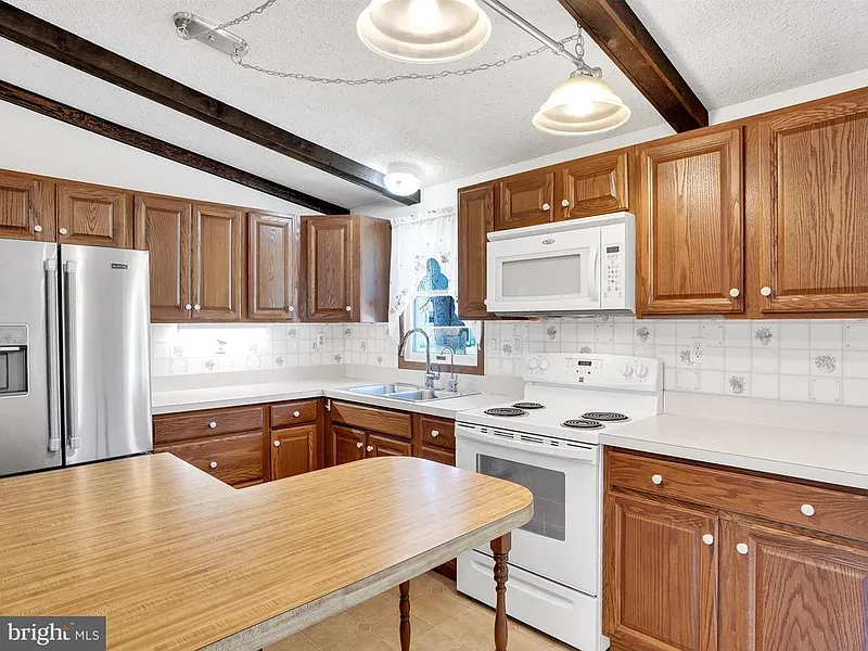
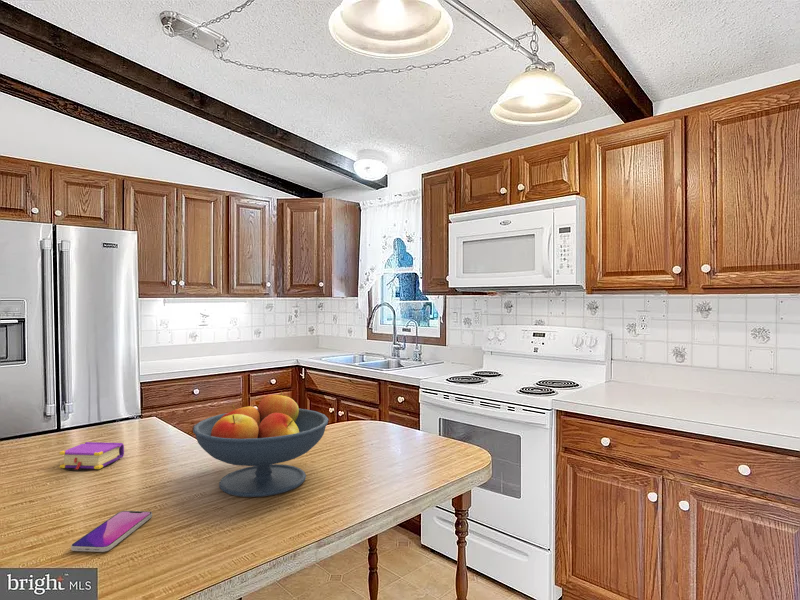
+ smartphone (114, 529)
+ fruit bowl (263, 440)
+ book (92, 454)
